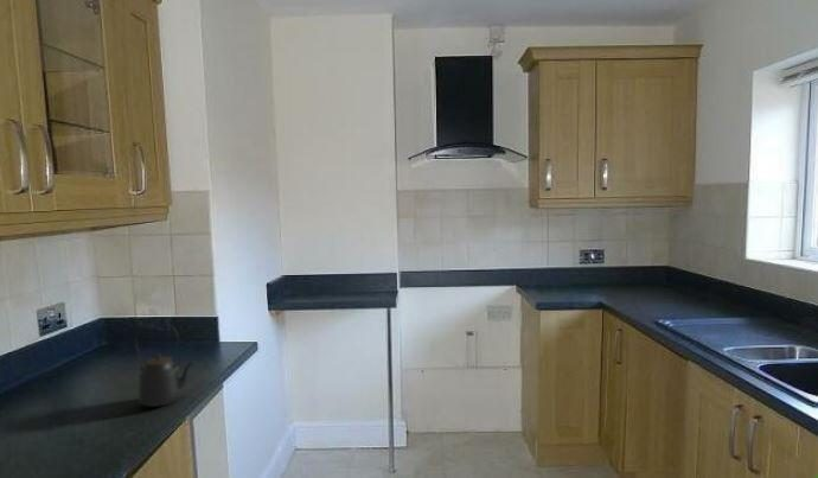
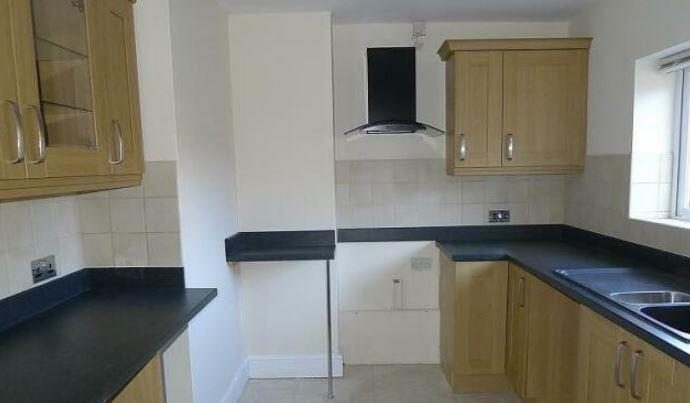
- kettle (166, 361)
